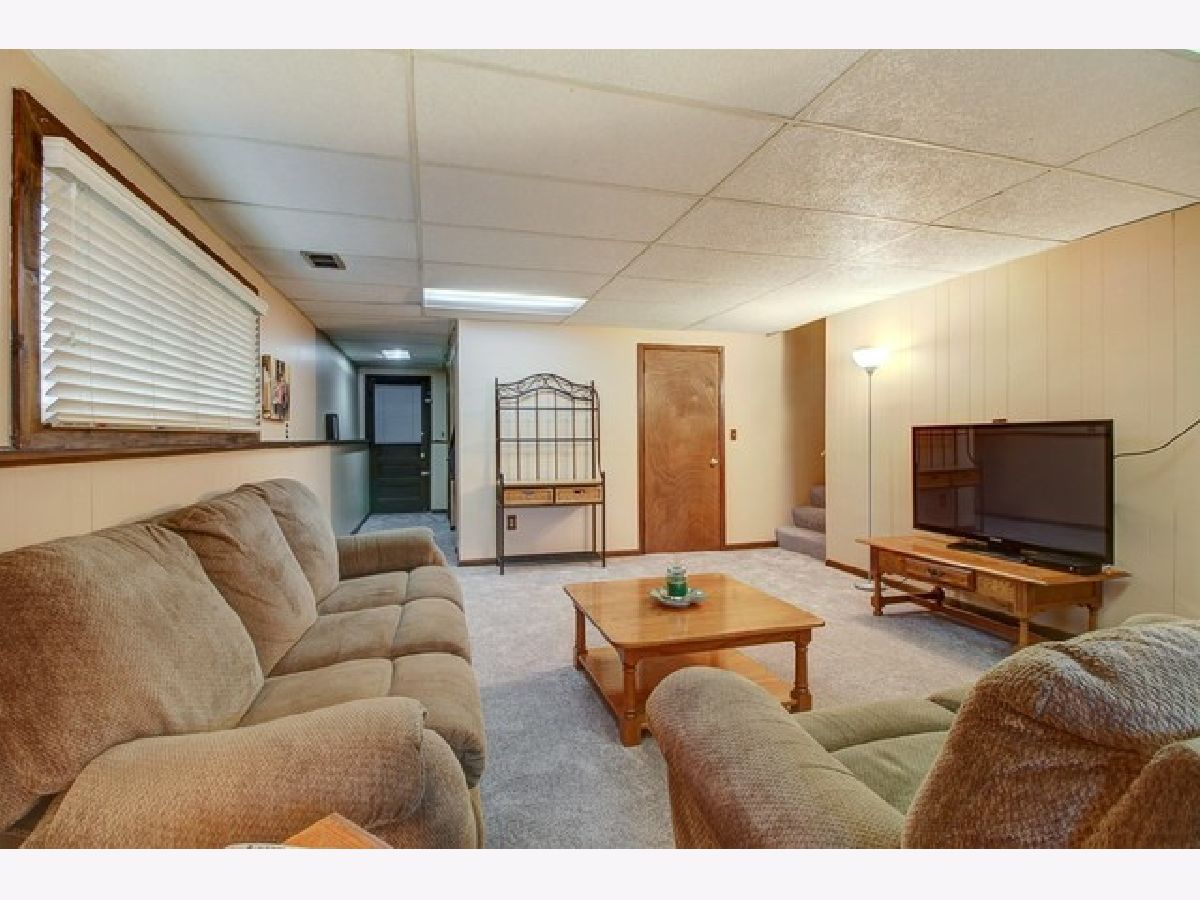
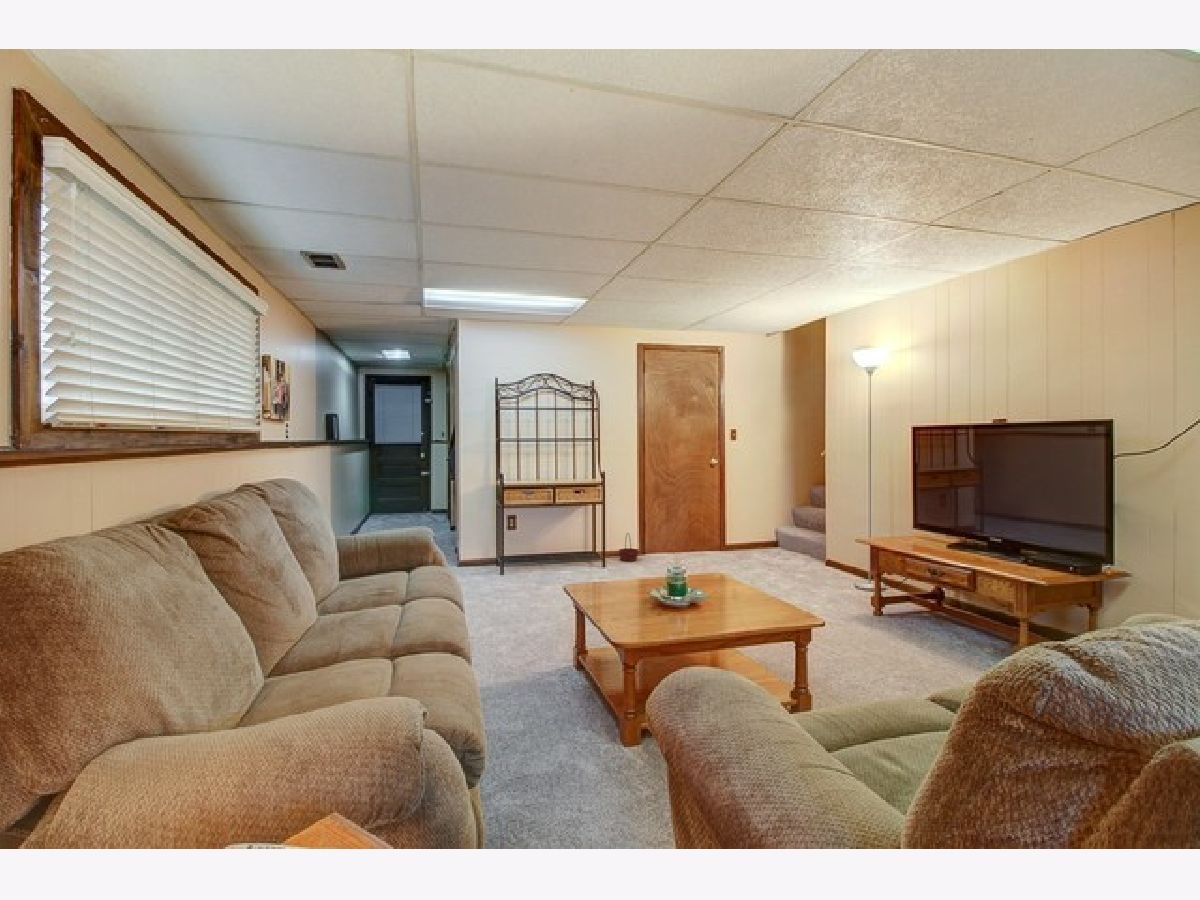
+ basket (630, 546)
